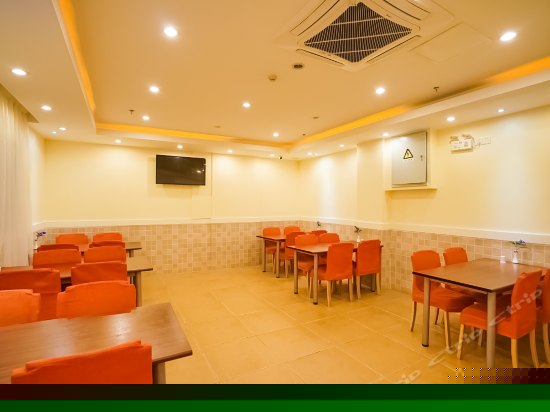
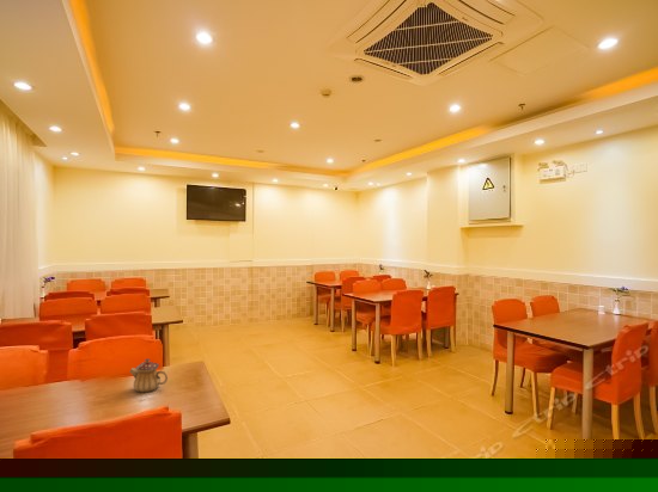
+ teapot (148, 373)
